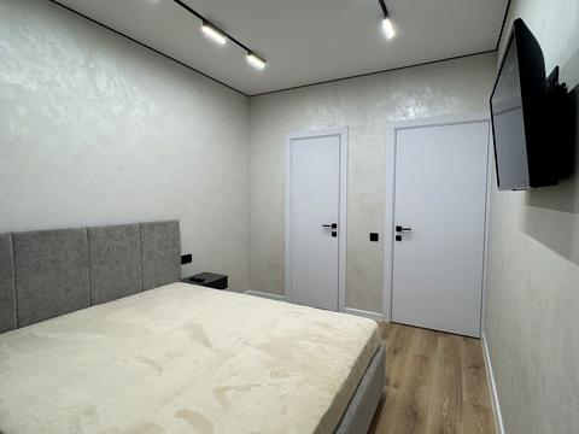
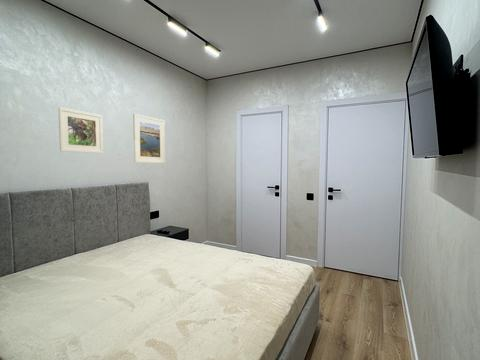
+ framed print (82, 132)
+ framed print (150, 140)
